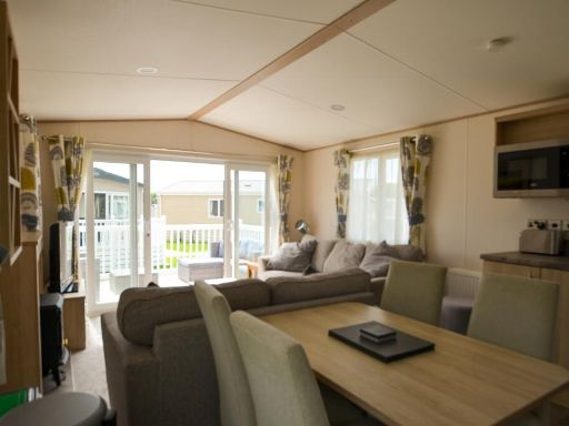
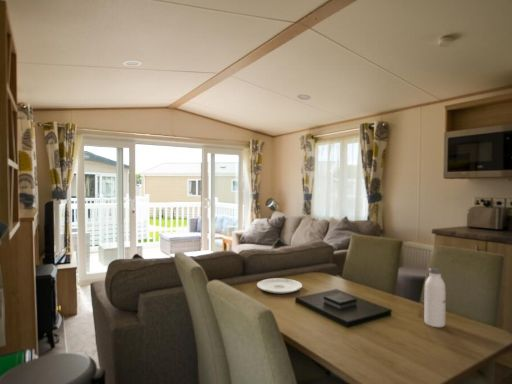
+ water bottle (434, 296)
+ plate (279, 286)
